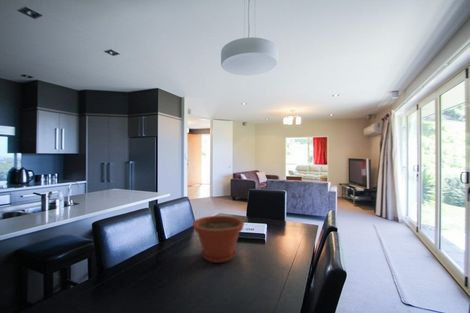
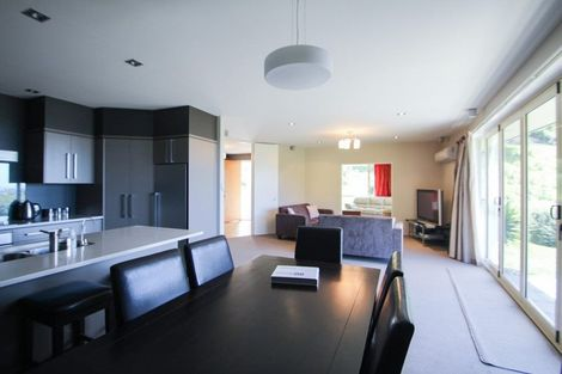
- plant pot (218, 239)
